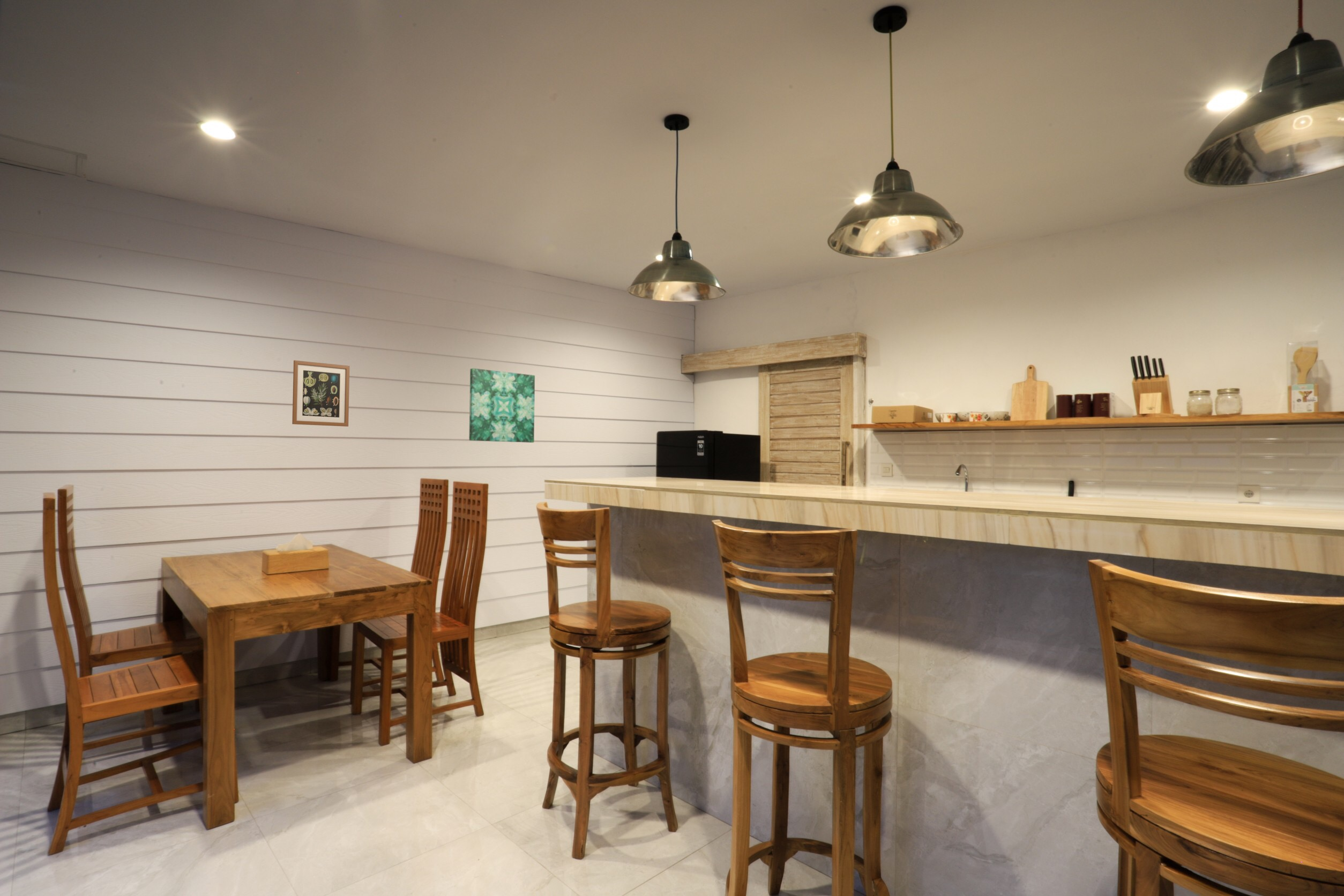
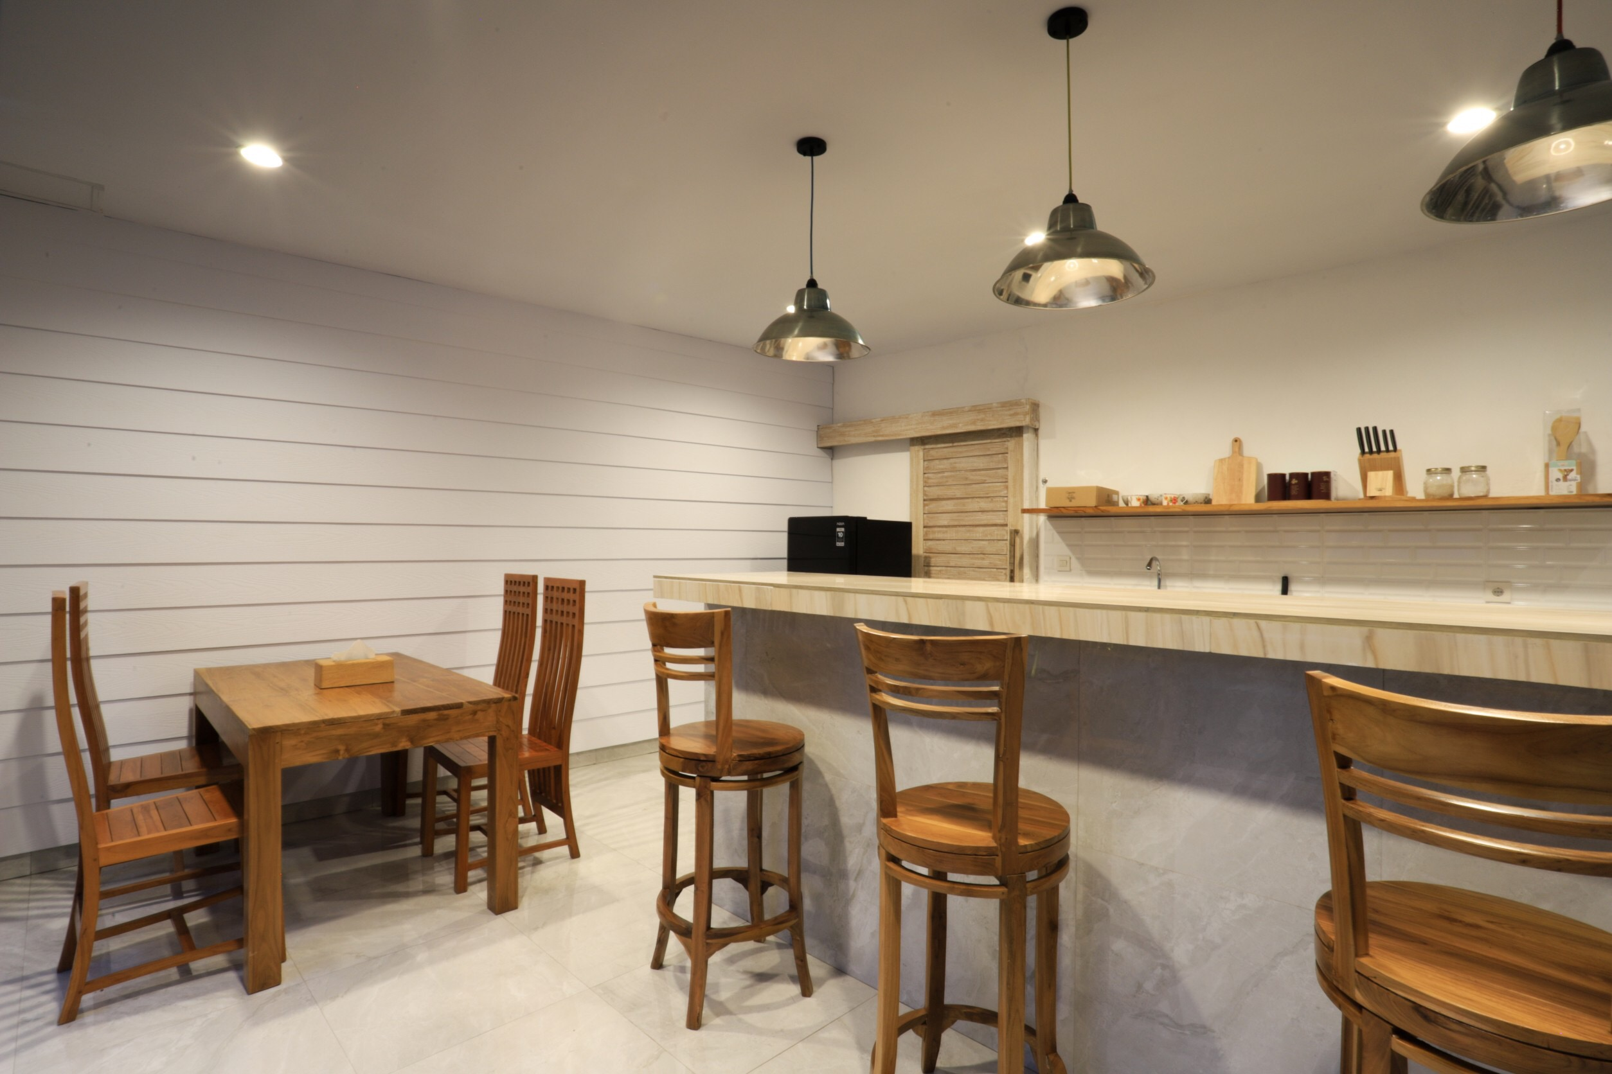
- wall art (503, 407)
- wall art (322, 394)
